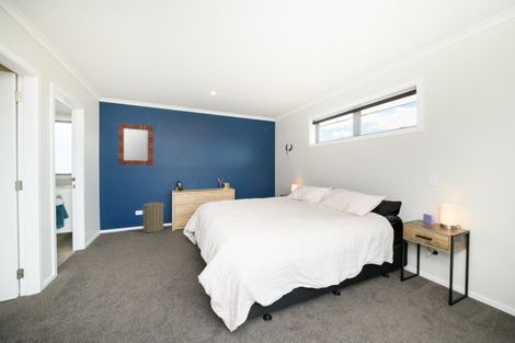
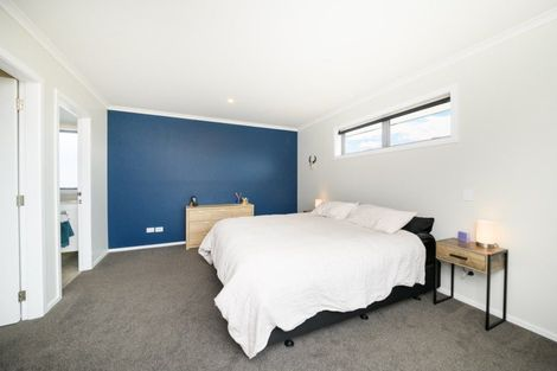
- laundry hamper (153, 214)
- home mirror (136, 145)
